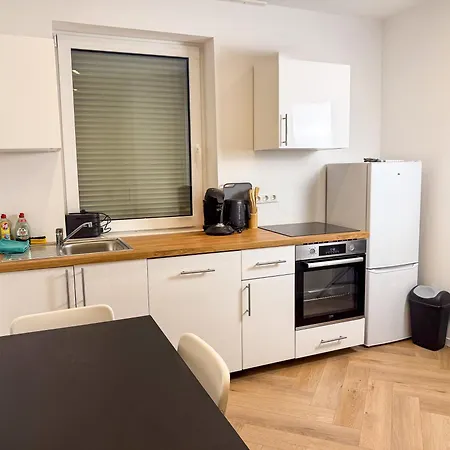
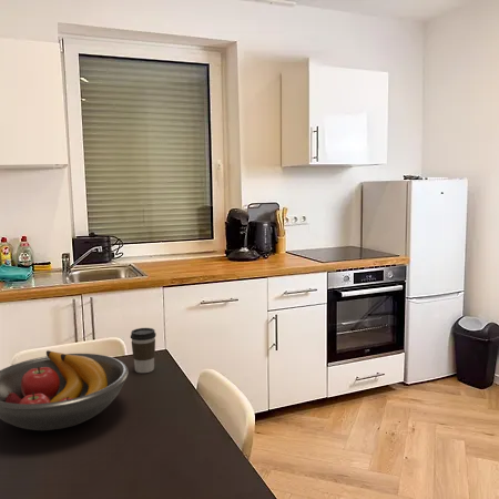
+ fruit bowl (57, 390)
+ coffee cup (143, 349)
